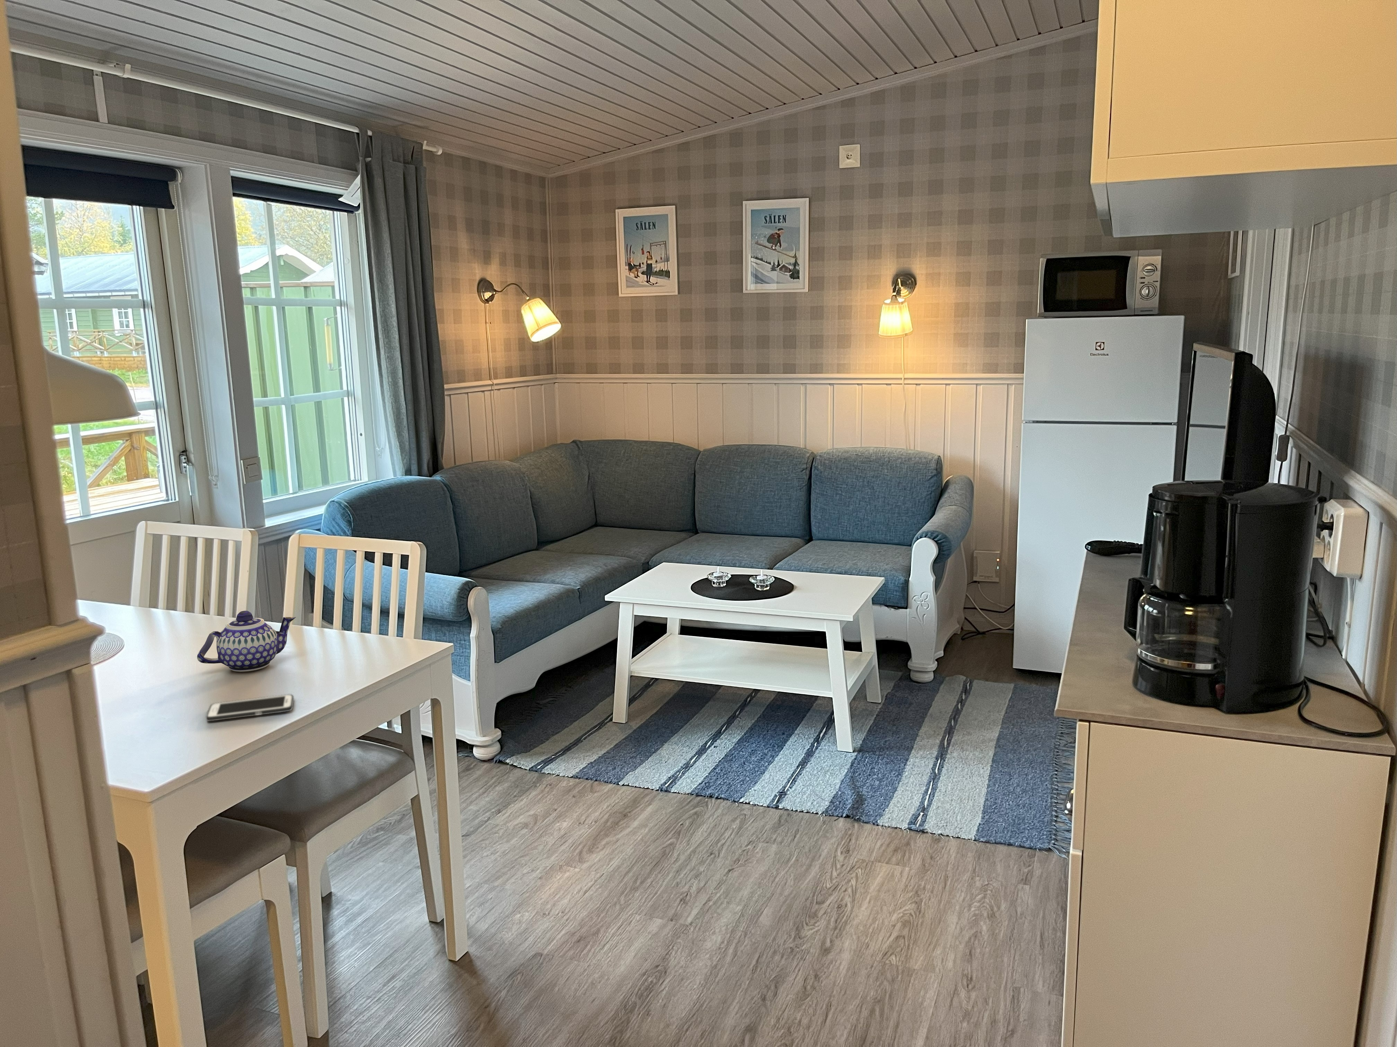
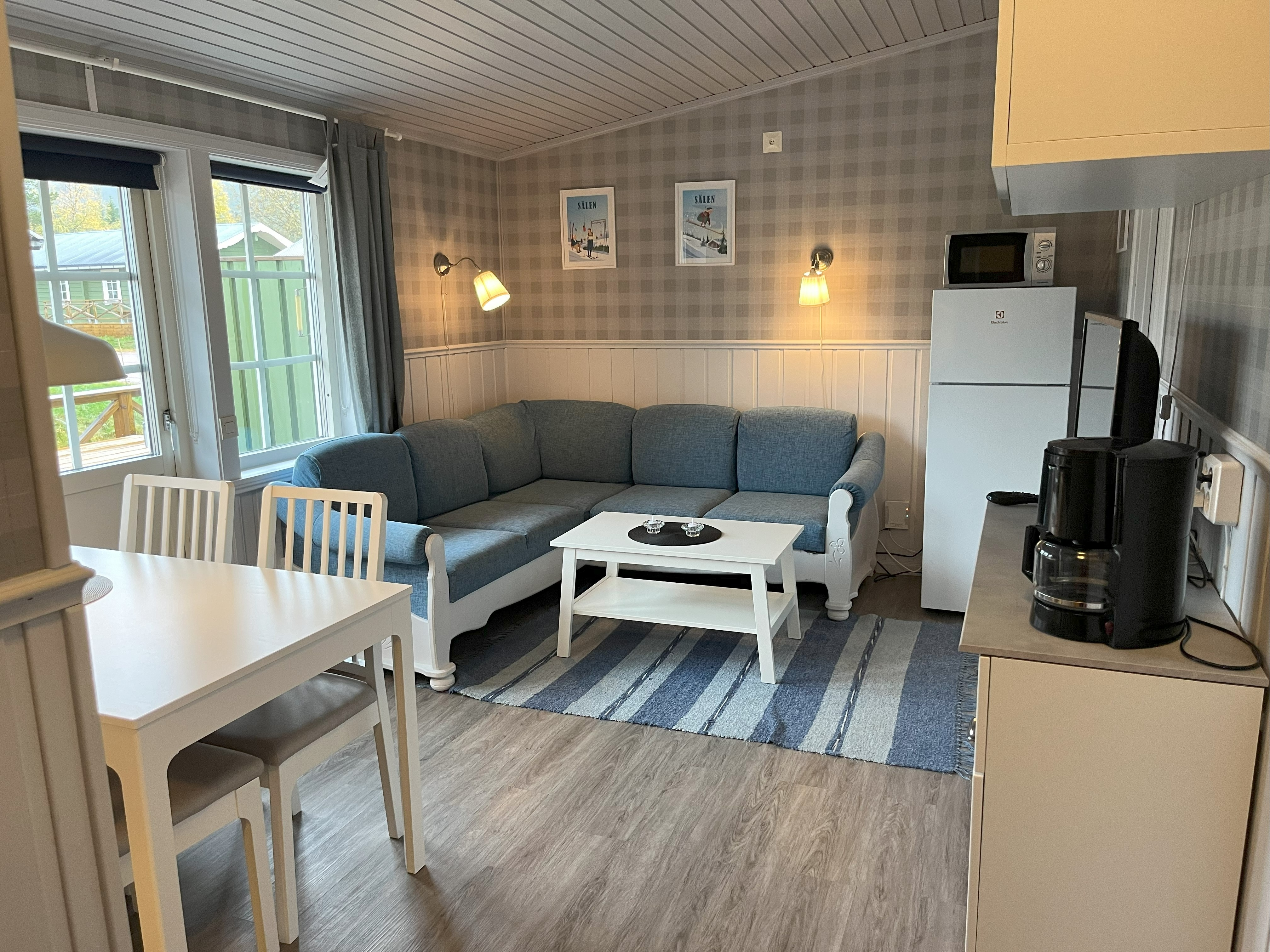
- teapot (249, 639)
- cell phone (251, 707)
